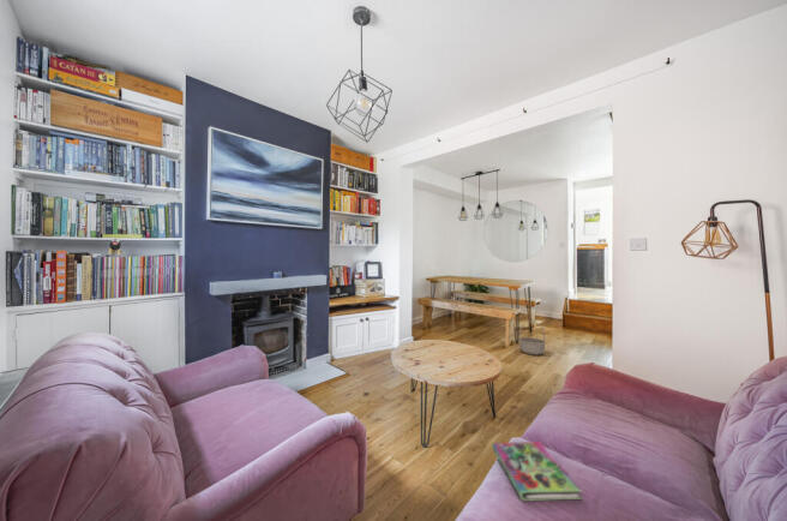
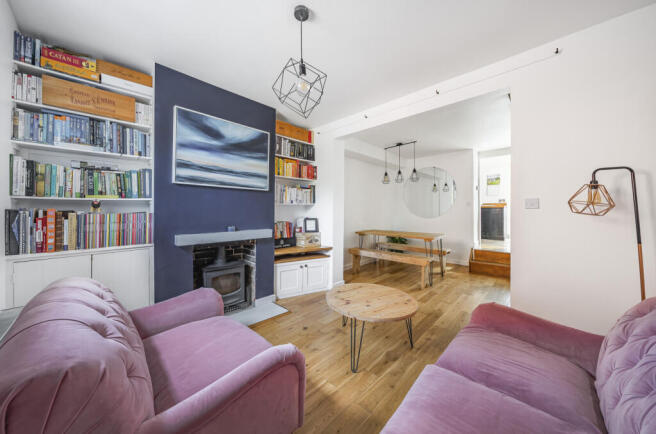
- basket (531, 337)
- book (531, 467)
